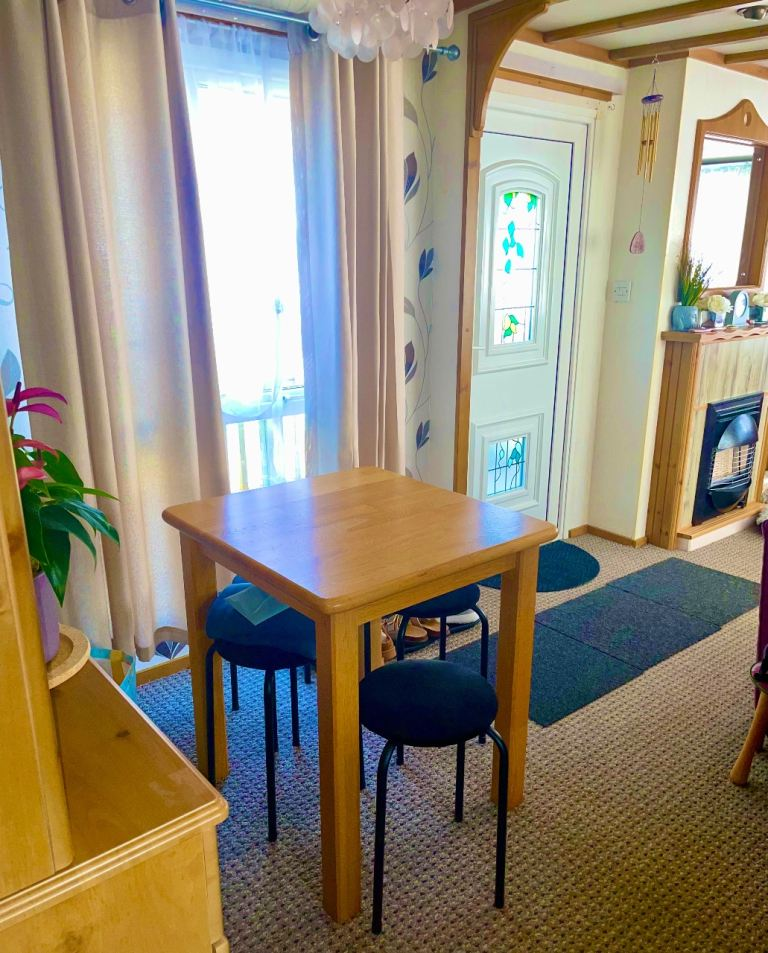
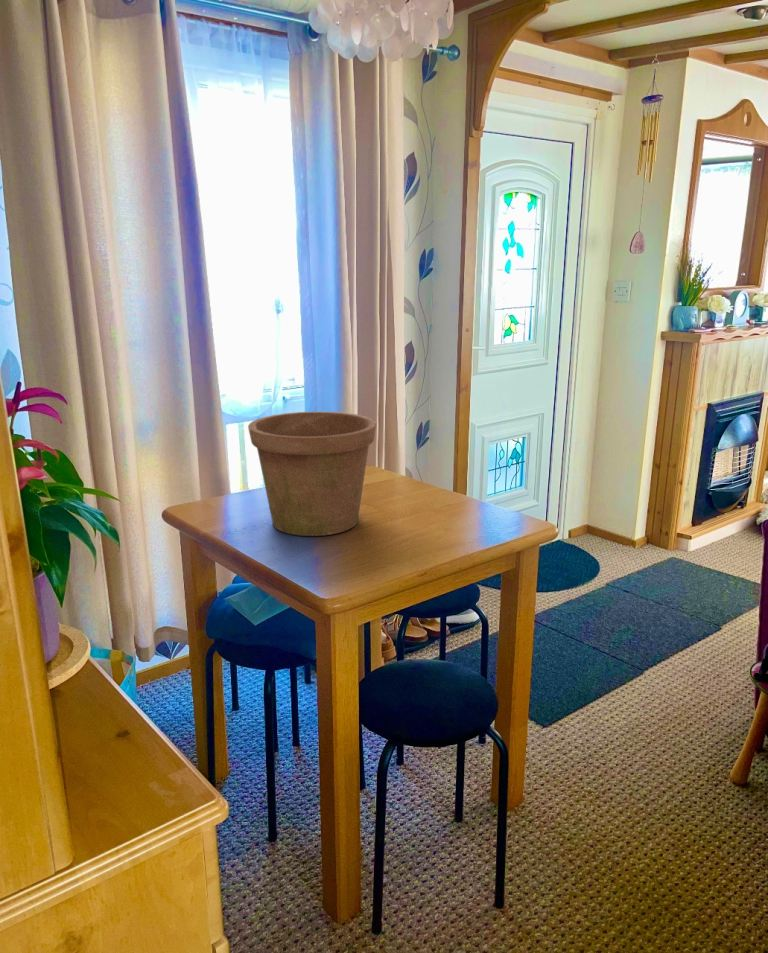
+ flower pot (314, 473)
